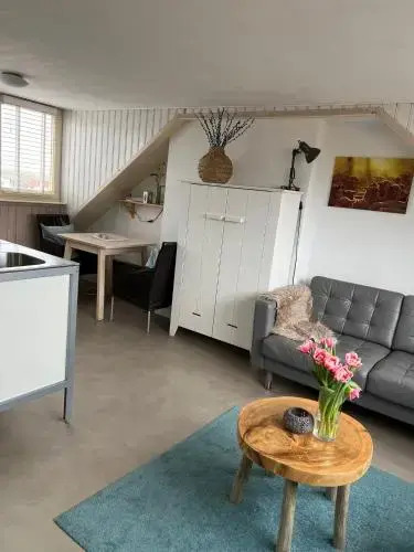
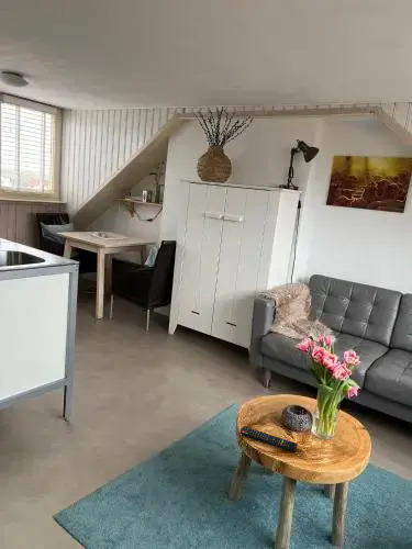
+ remote control (267, 438)
